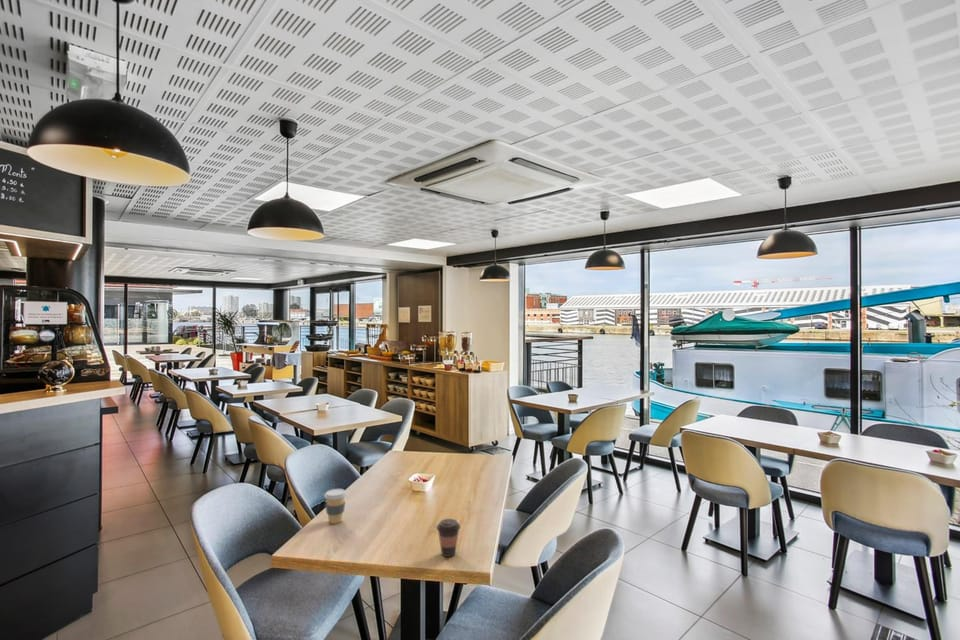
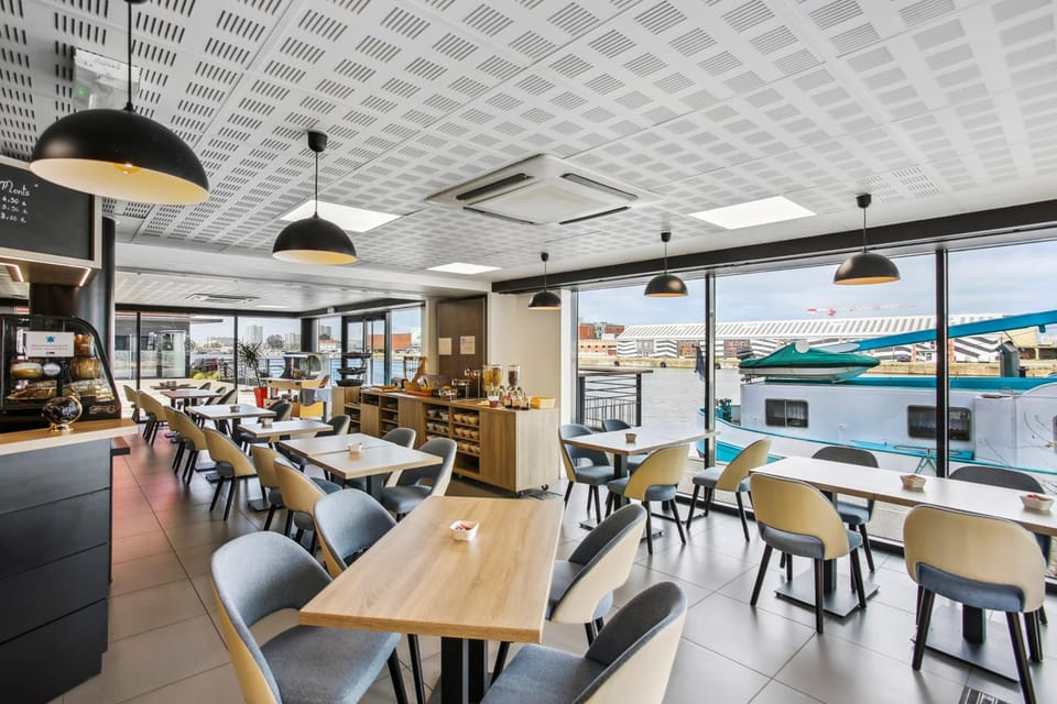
- coffee cup (448, 538)
- coffee cup (335, 506)
